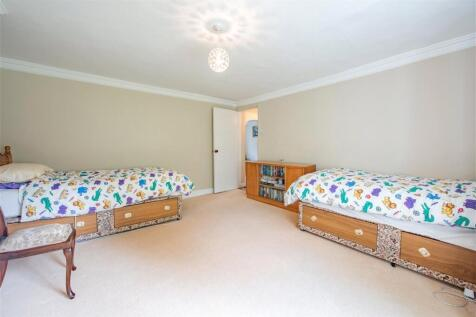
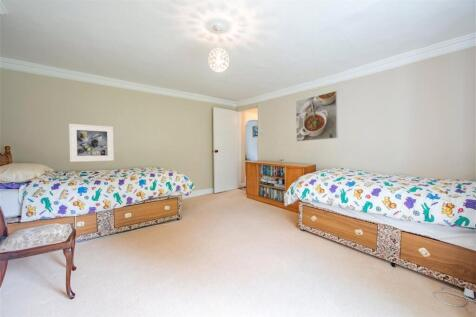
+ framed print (315, 118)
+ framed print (92, 143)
